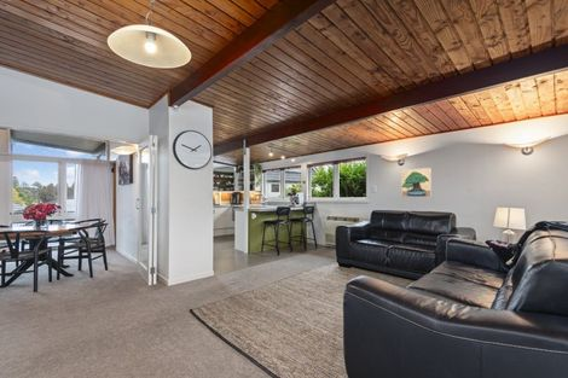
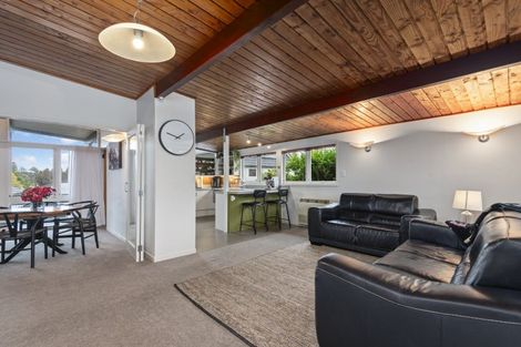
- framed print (416, 182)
